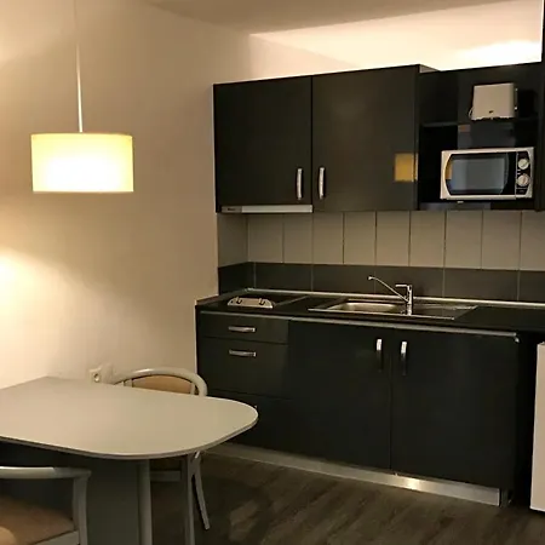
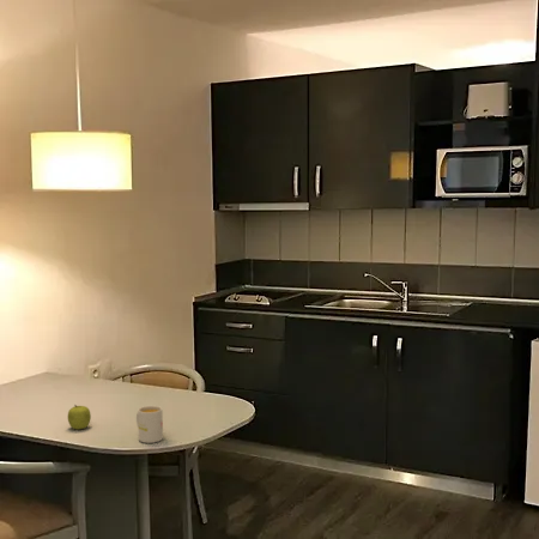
+ fruit (79, 416)
+ mug (147, 423)
